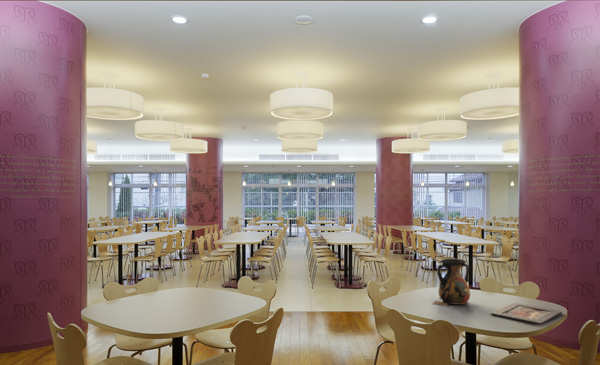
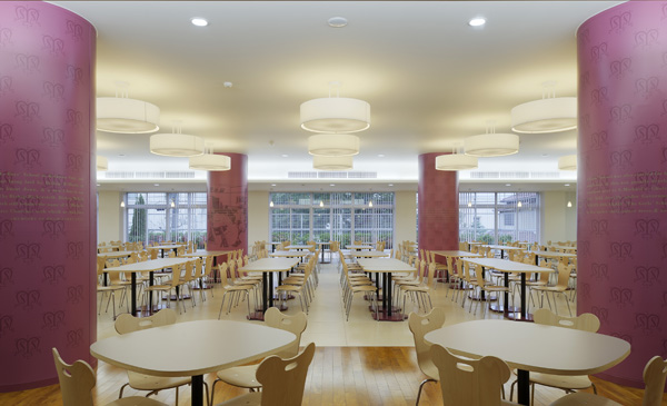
- tray (527, 312)
- vase (452, 281)
